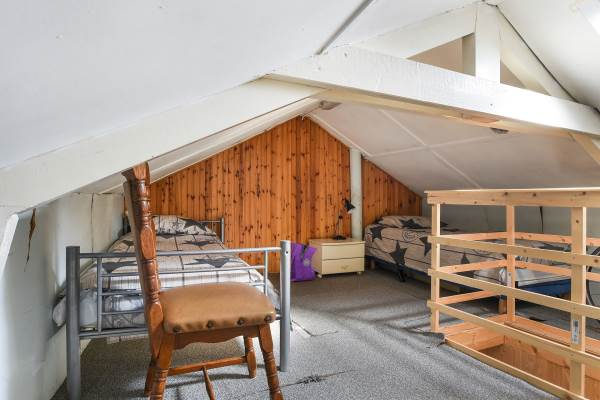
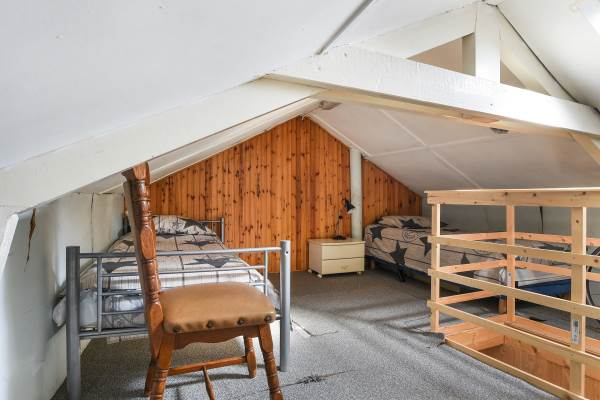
- backpack (299, 260)
